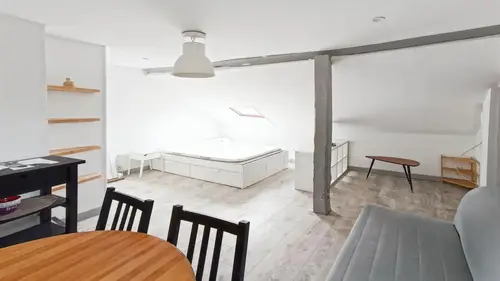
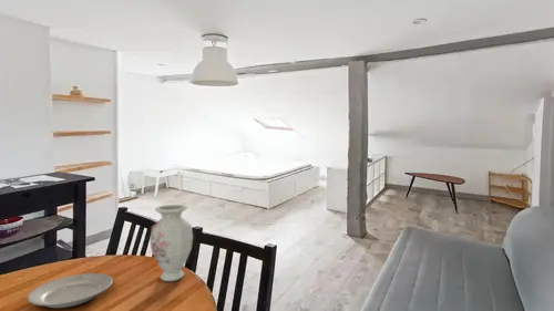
+ vase (172, 241)
+ plate (72, 291)
